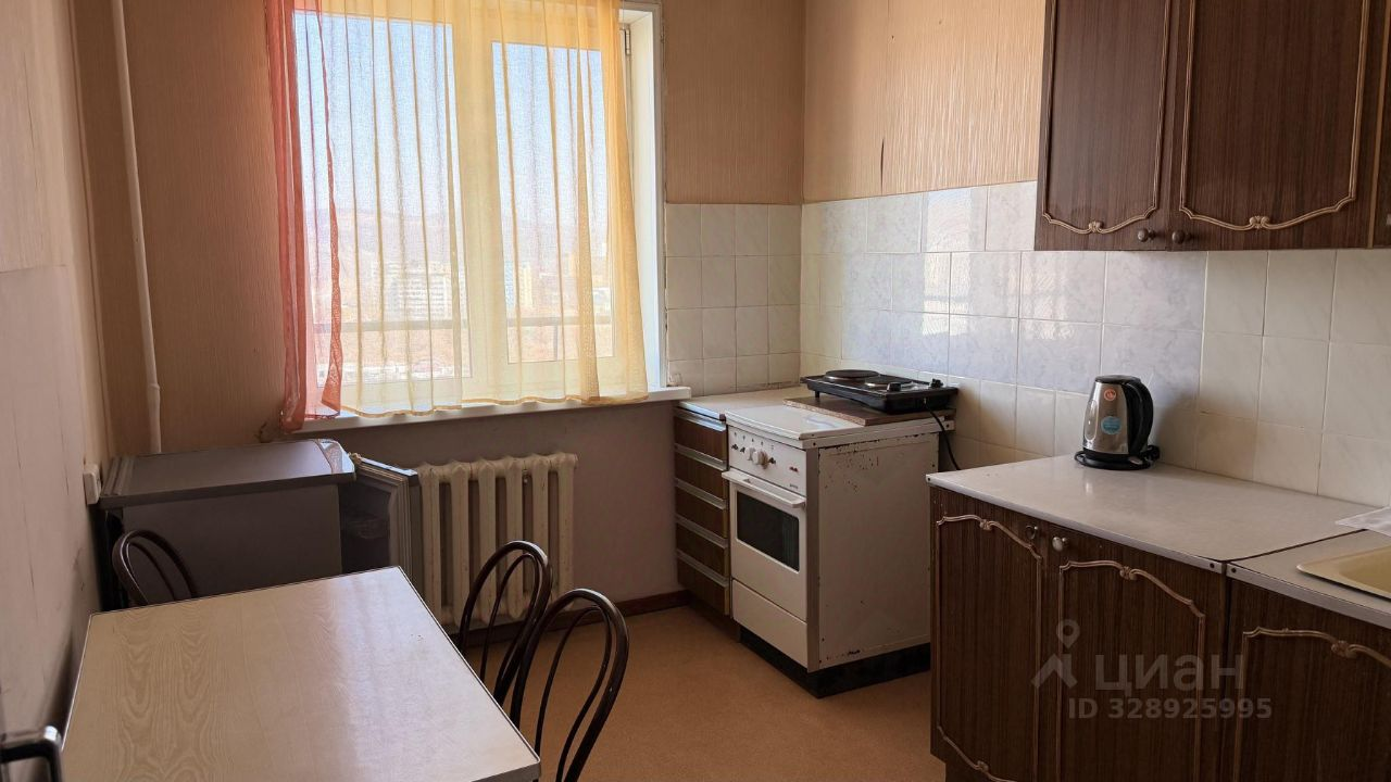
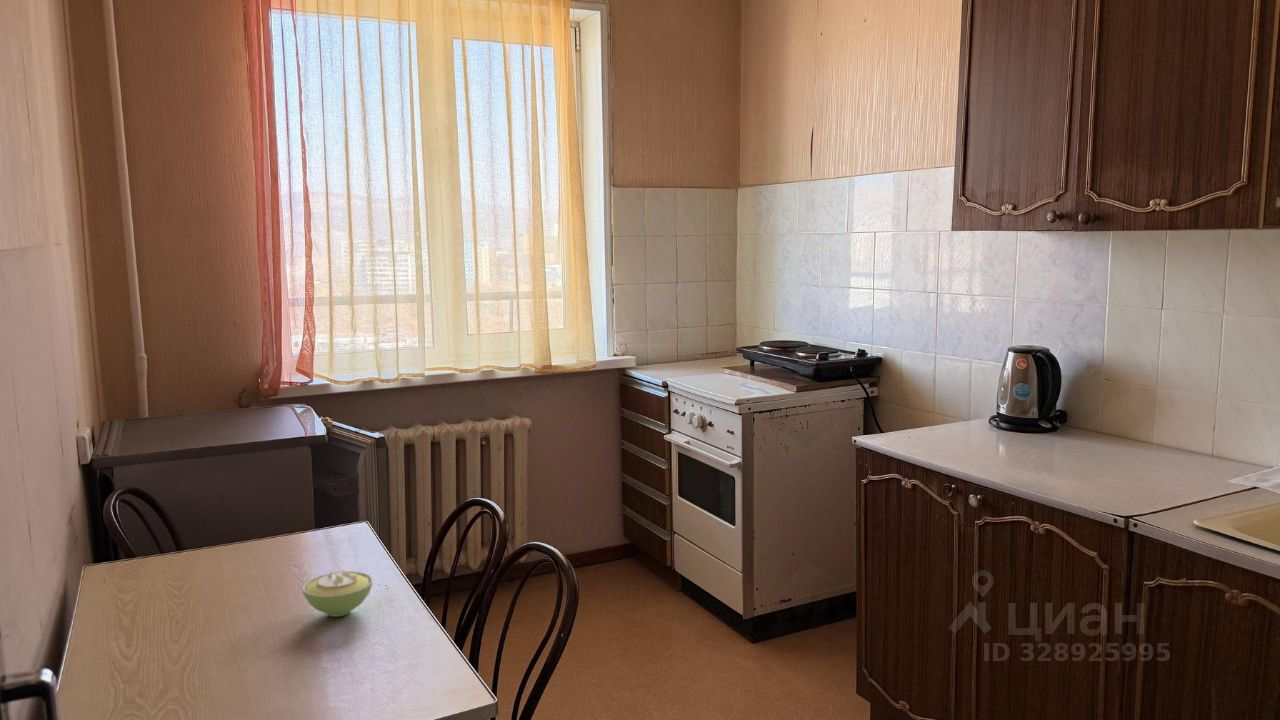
+ sugar bowl (338, 592)
